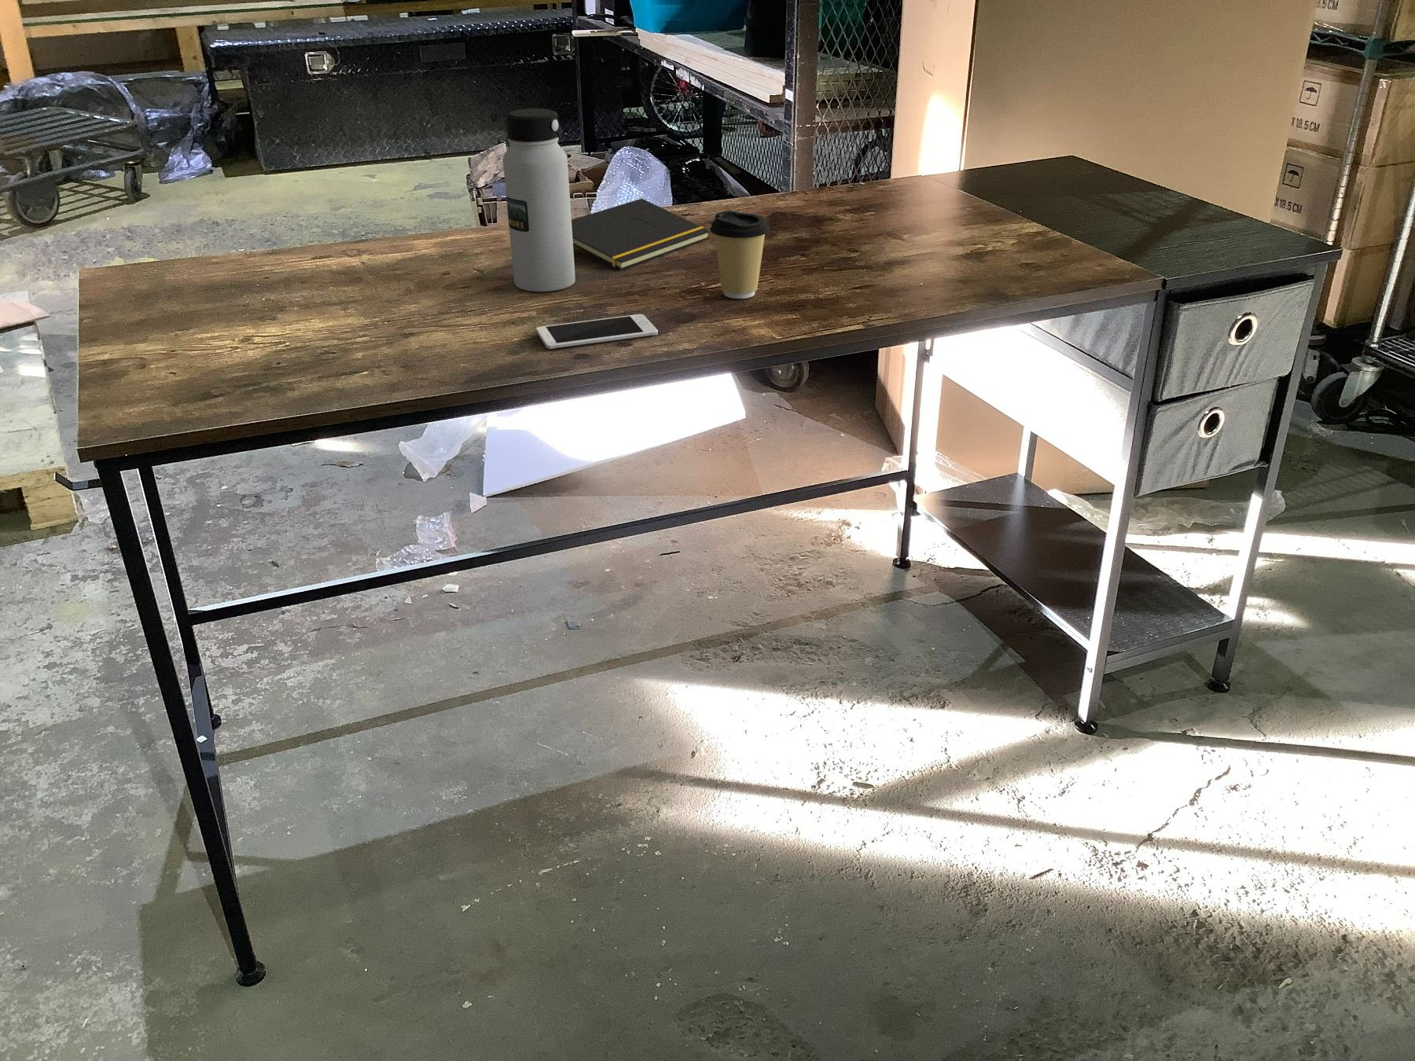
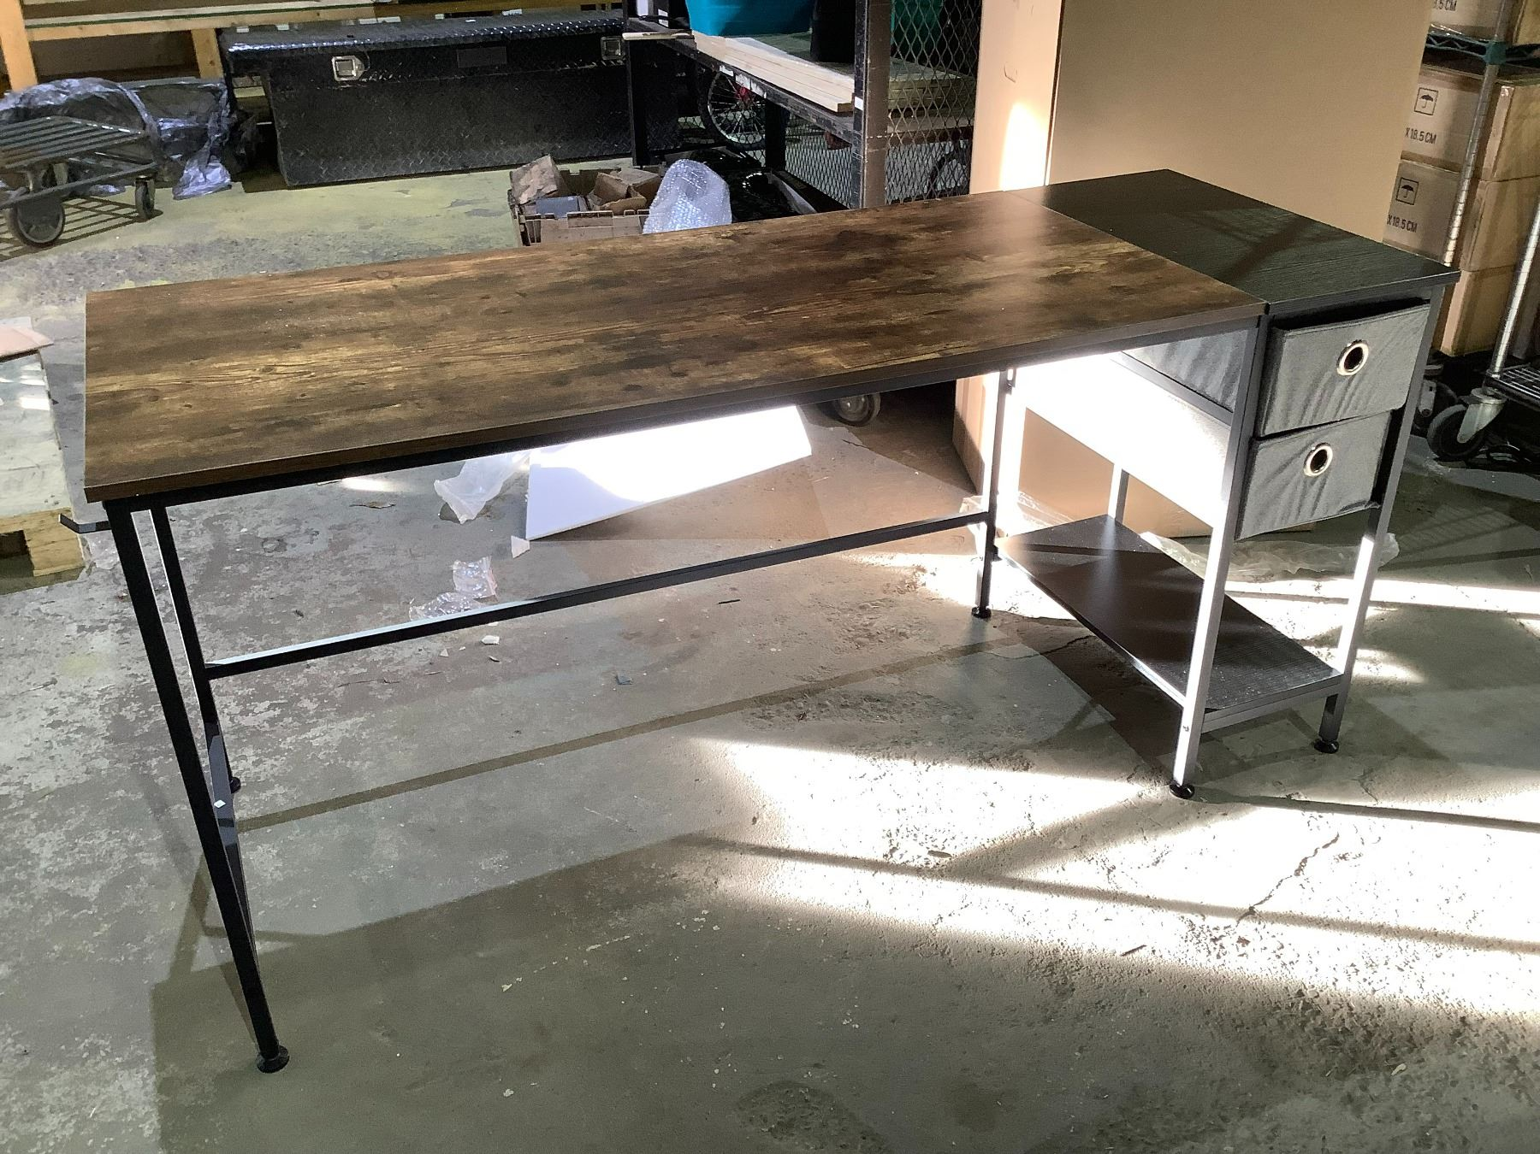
- notepad (632, 232)
- cell phone (597, 331)
- water bottle (538, 201)
- coffee cup (739, 255)
